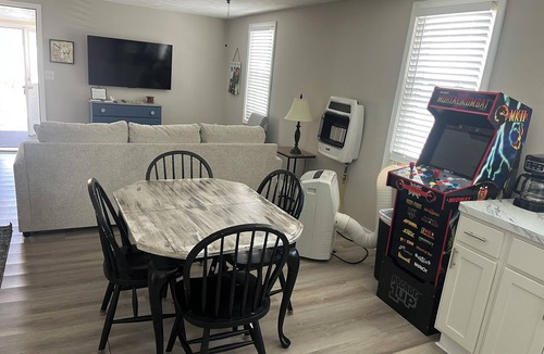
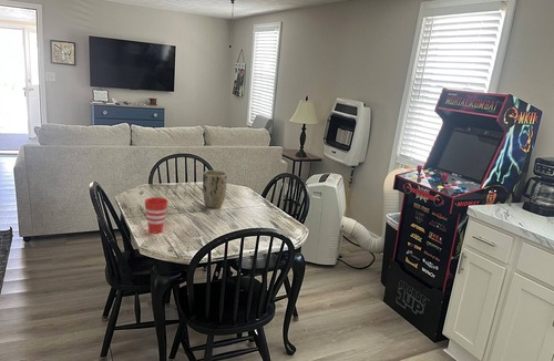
+ plant pot (214, 189)
+ cup (155, 215)
